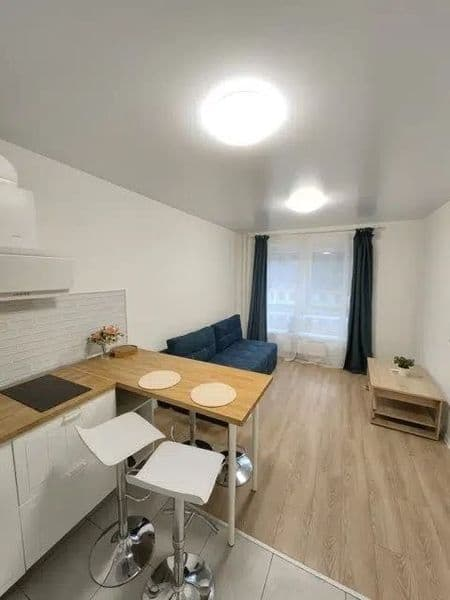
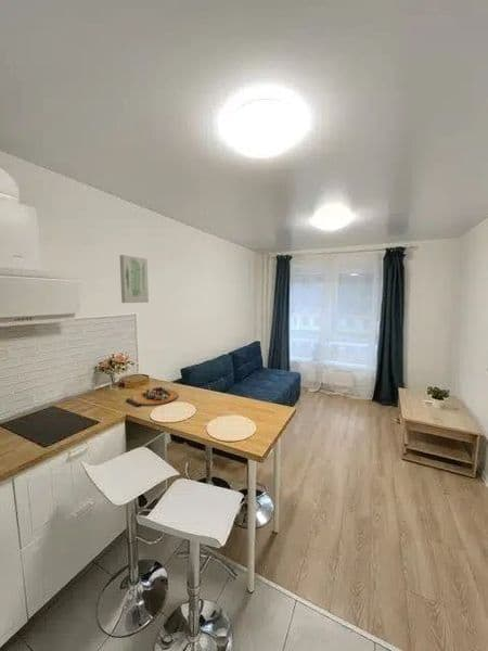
+ cutting board (153, 393)
+ wall art (134, 280)
